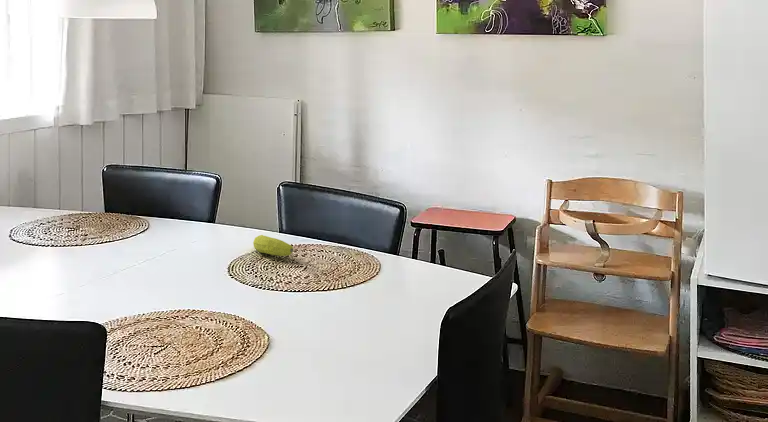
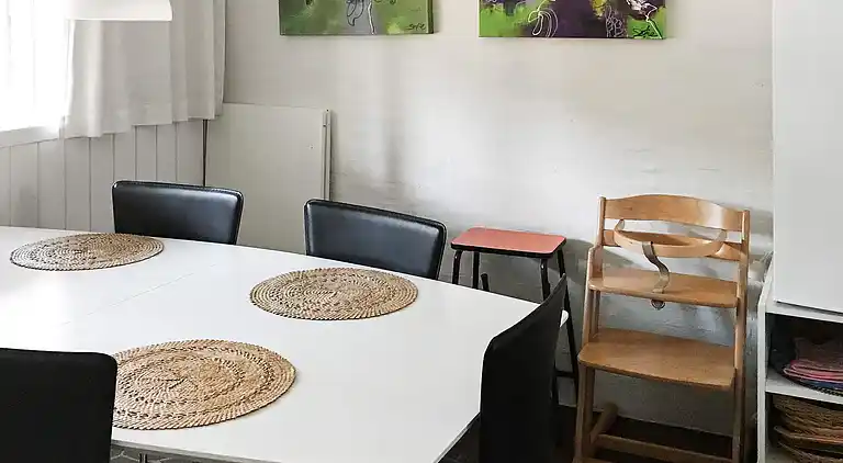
- fruit (279, 243)
